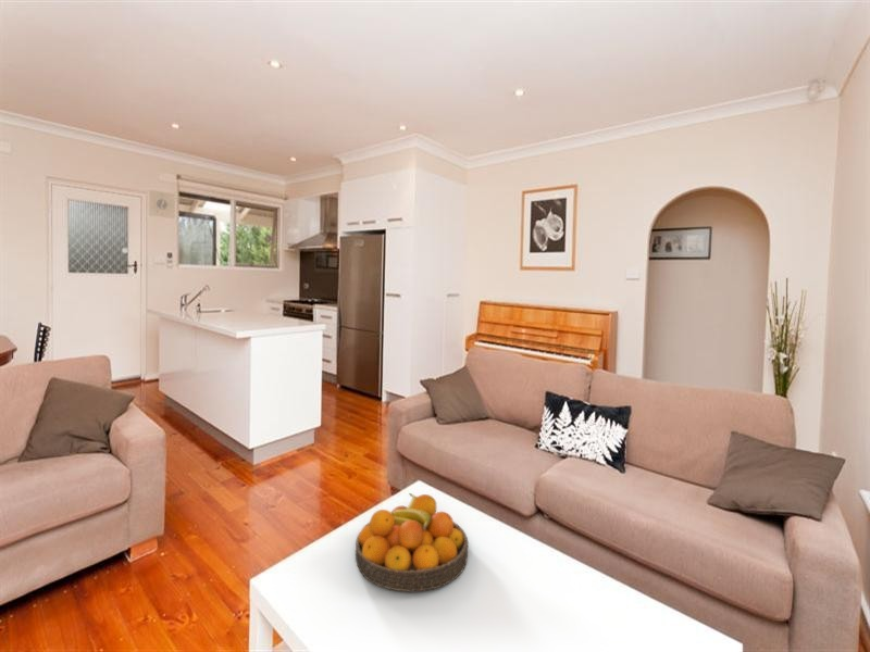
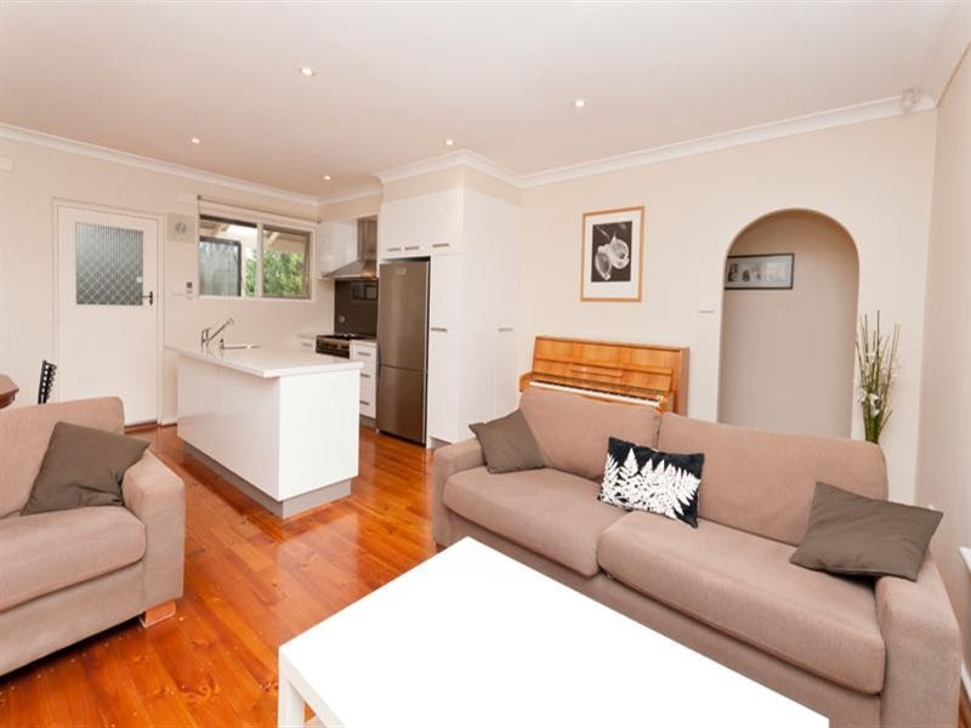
- fruit bowl (411, 530)
